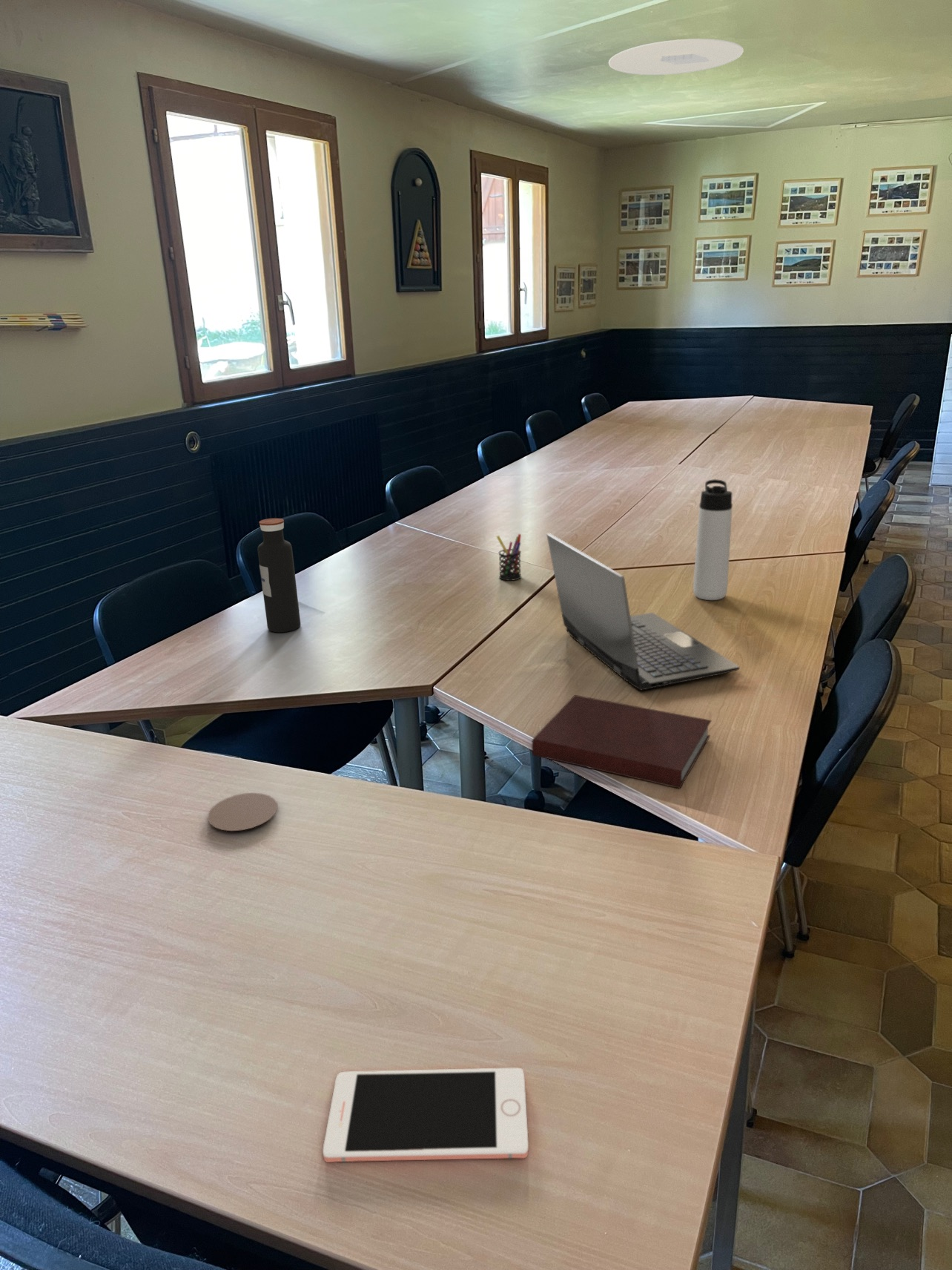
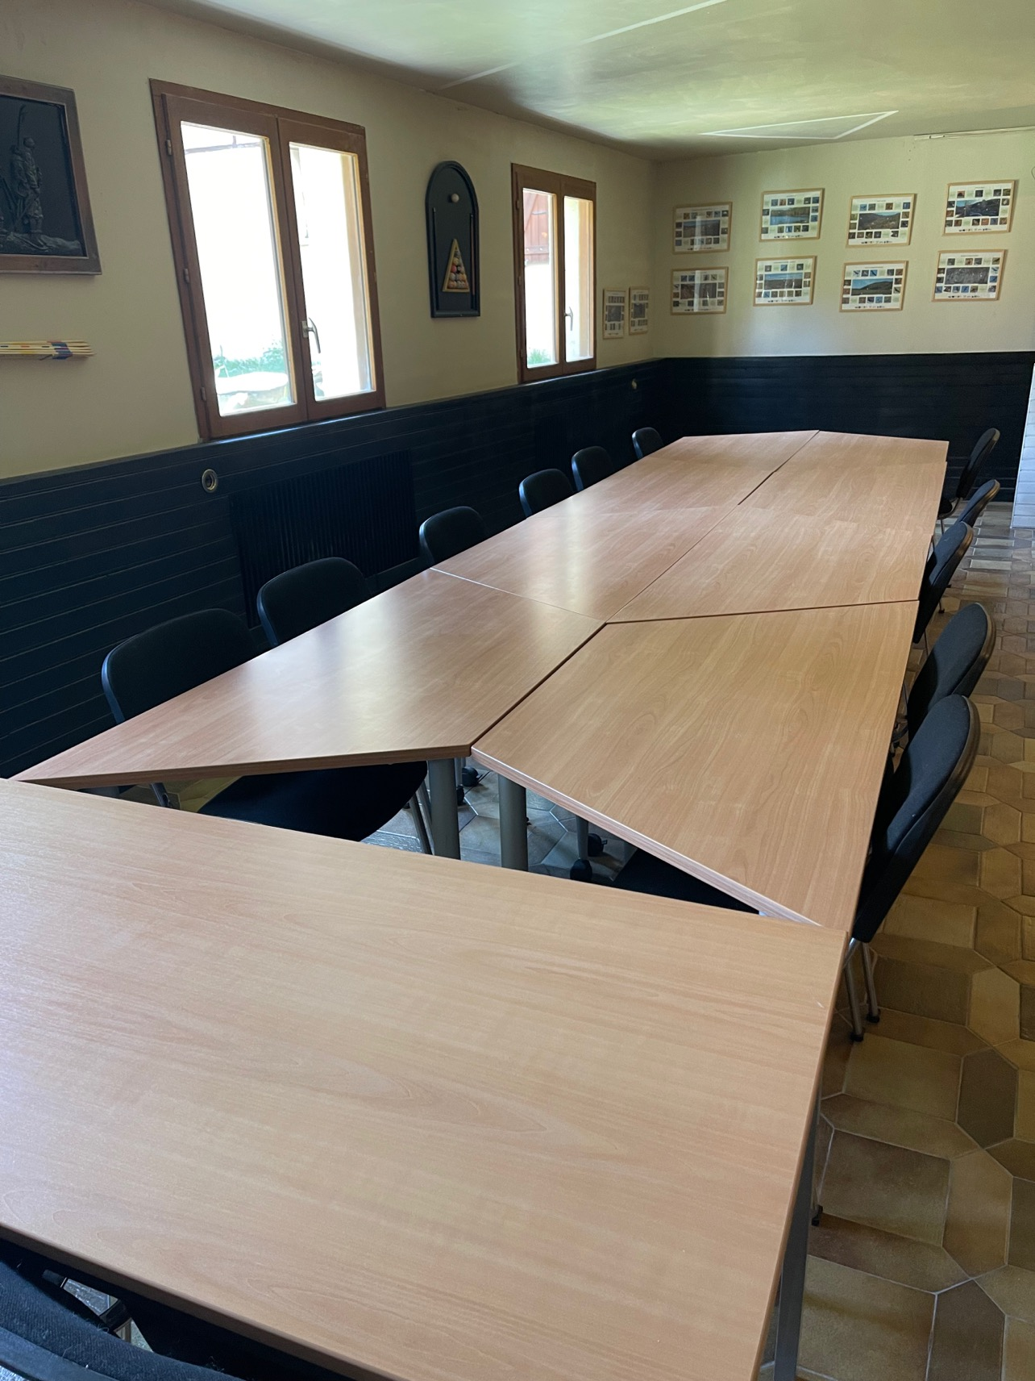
- ceiling light (675, 50)
- thermos bottle (713, 540)
- notebook (622, 737)
- coaster (243, 815)
- laptop computer (628, 603)
- water bottle (277, 575)
- pen holder (512, 555)
- cell phone (428, 1113)
